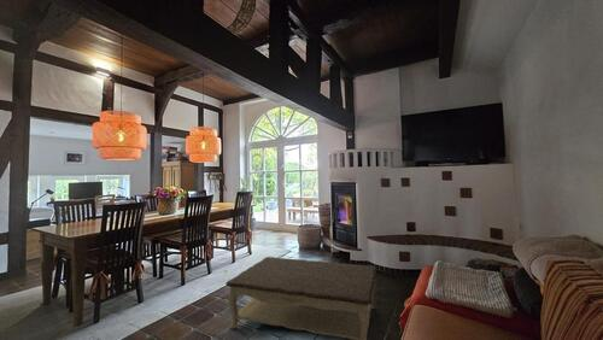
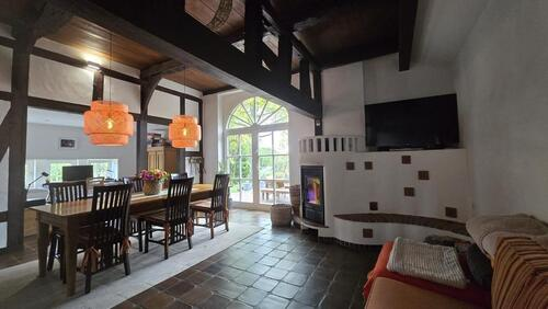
- coffee table (306, 294)
